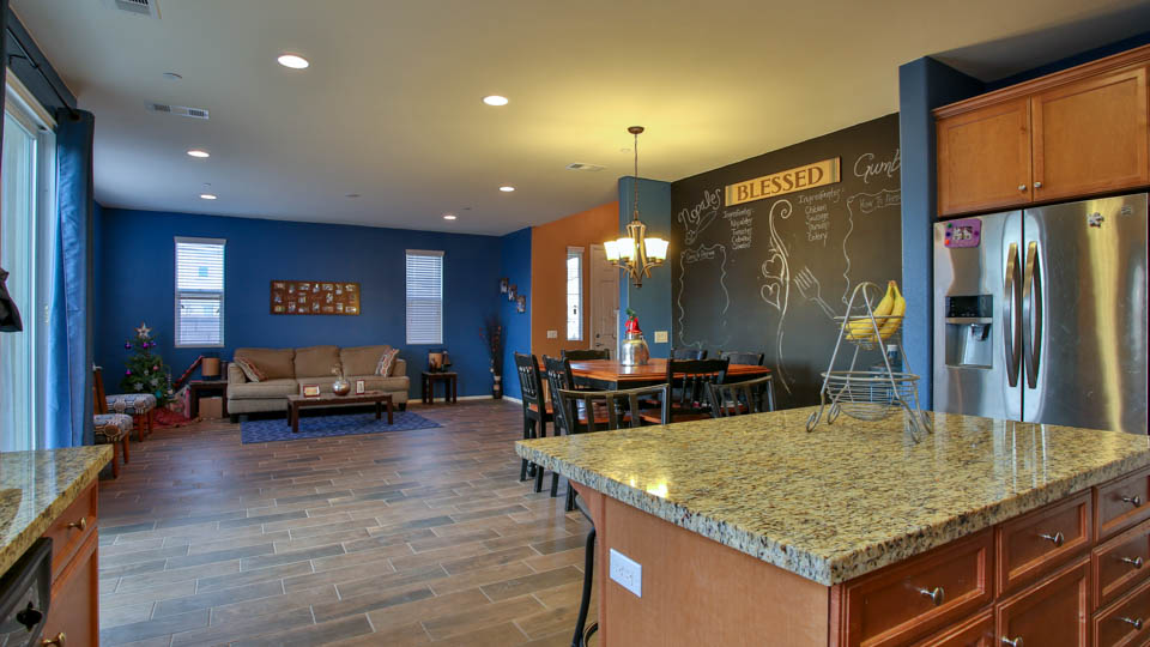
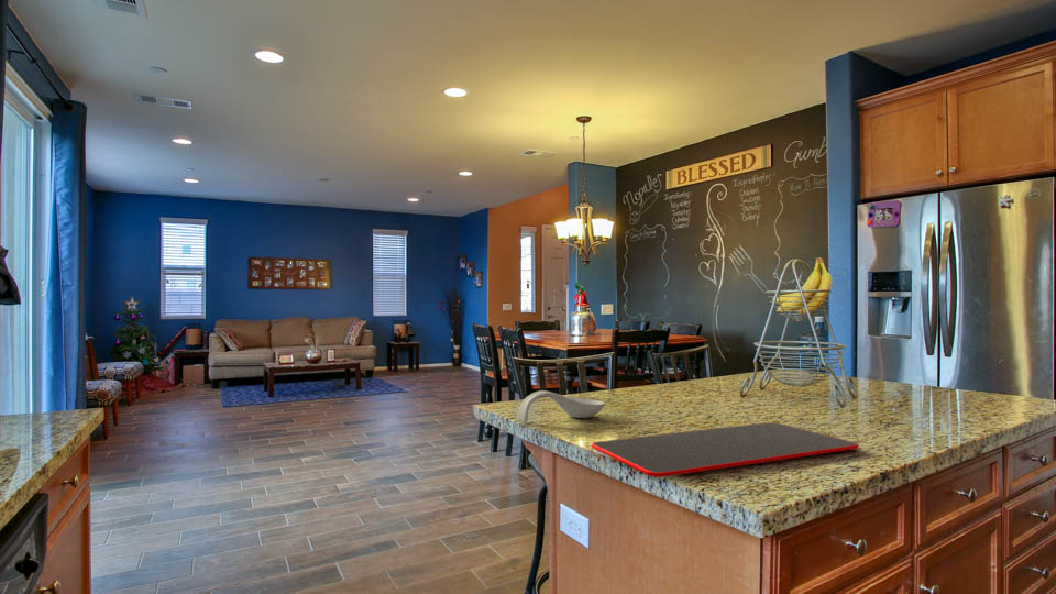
+ spoon rest (562, 404)
+ cutting board (724, 446)
